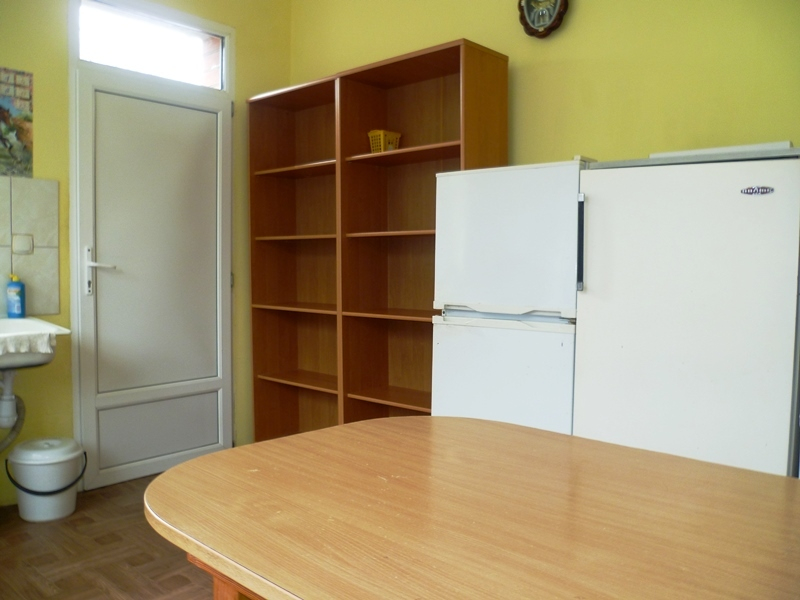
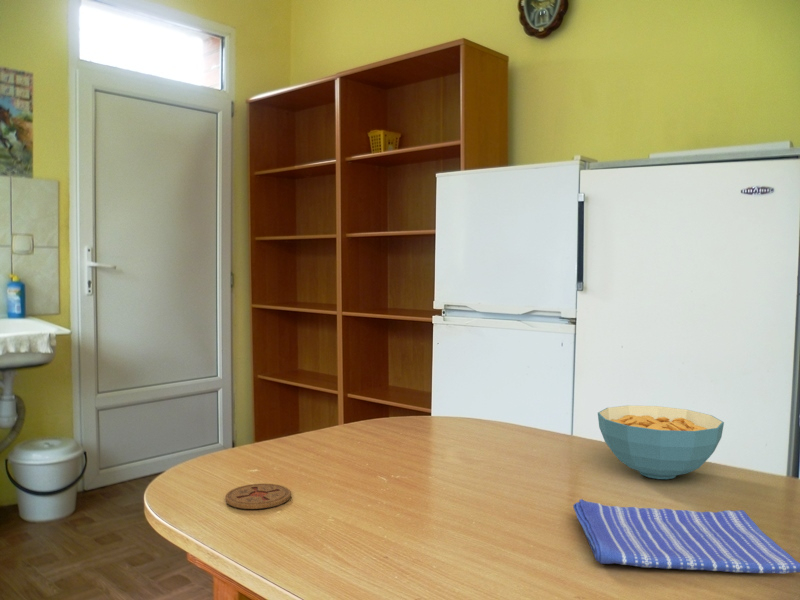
+ coaster (258, 495)
+ cereal bowl (658, 445)
+ dish towel (675, 533)
